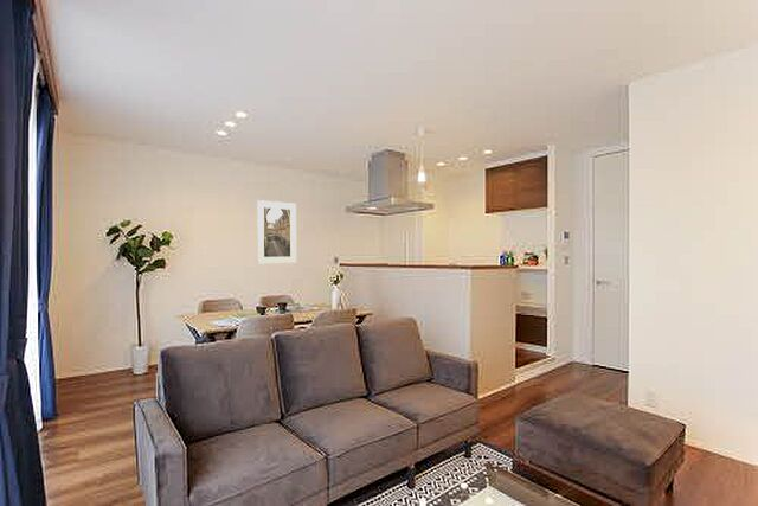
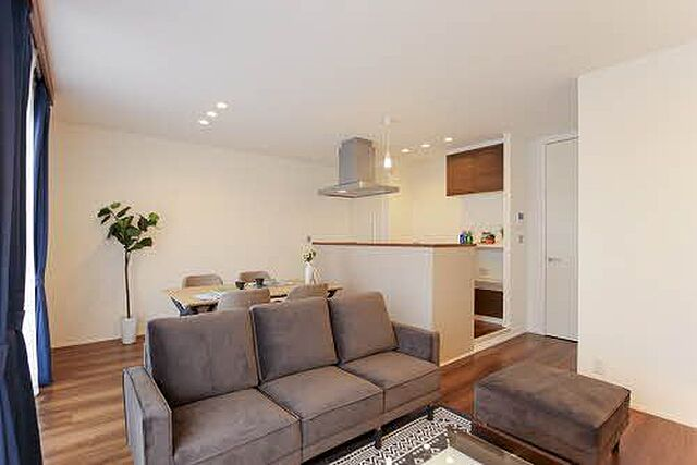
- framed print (277, 232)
